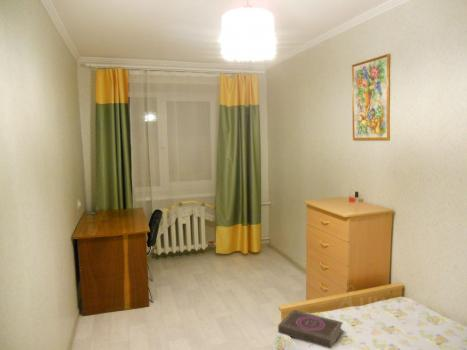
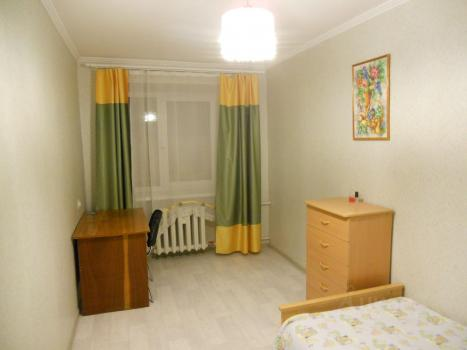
- book (310, 327)
